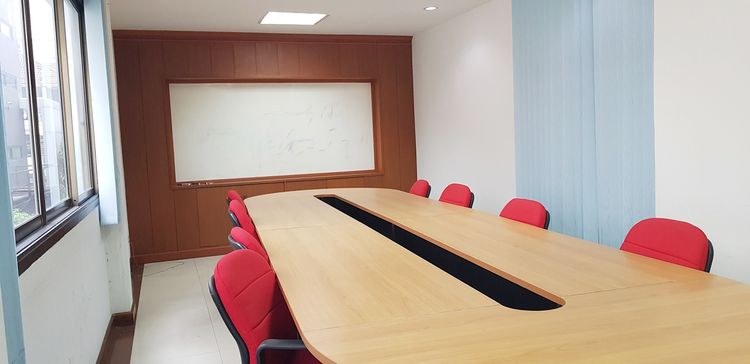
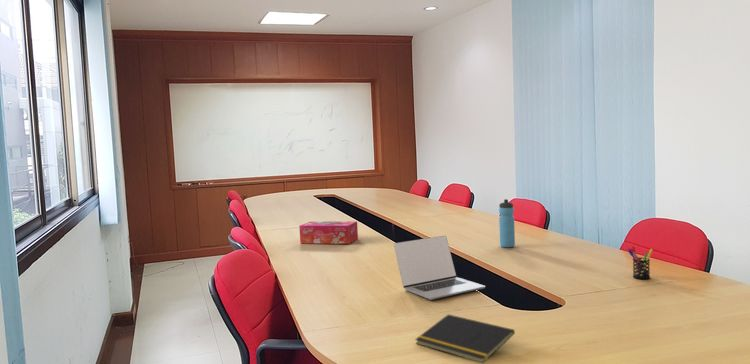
+ water bottle (506, 222)
+ tissue box (328, 232)
+ notepad (464, 336)
+ laptop (438, 265)
+ pen holder (641, 262)
